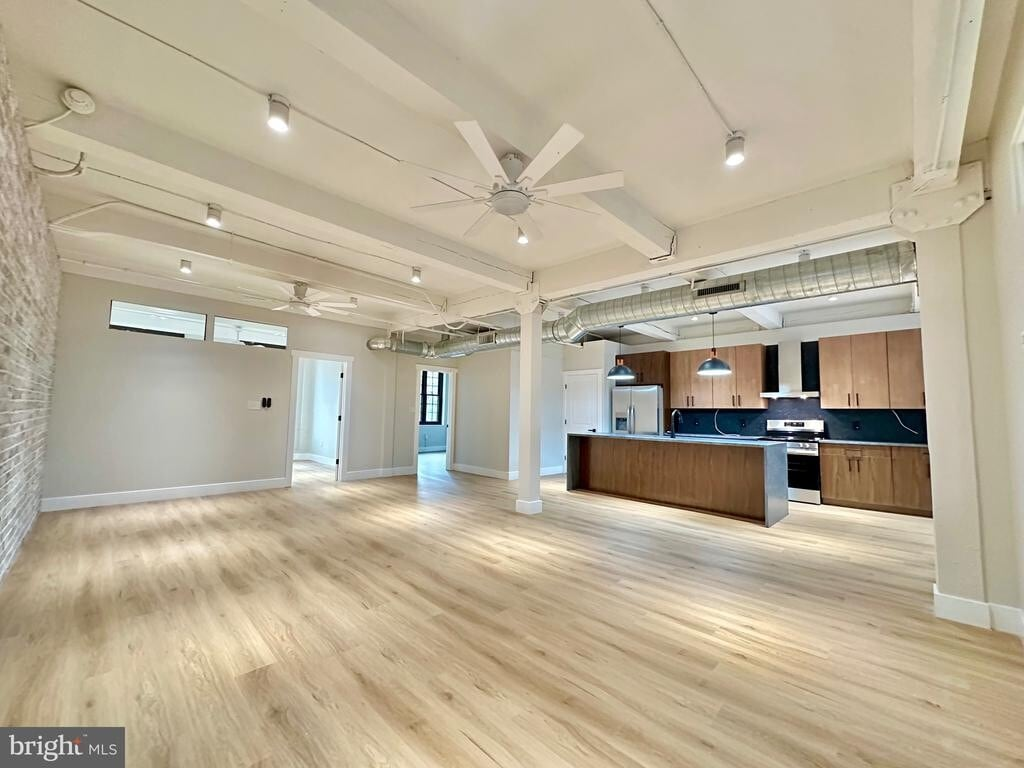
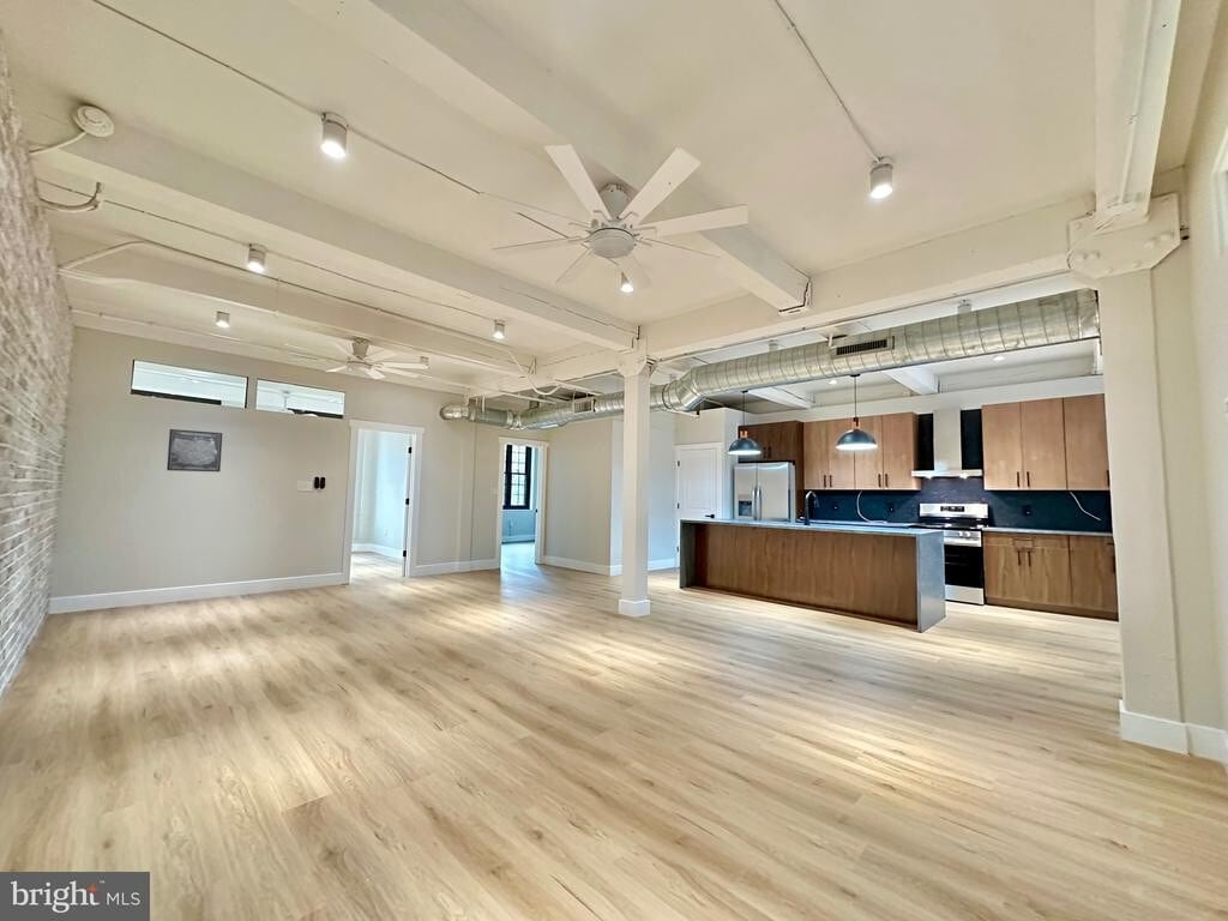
+ wall art (195, 451)
